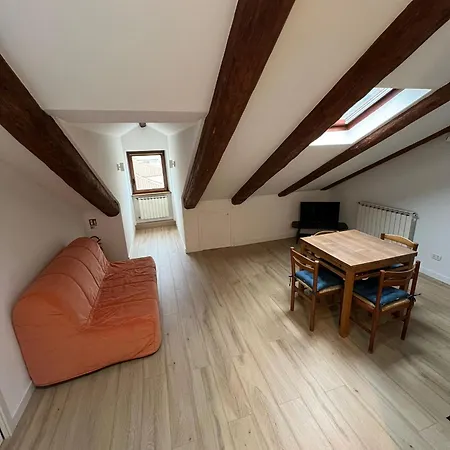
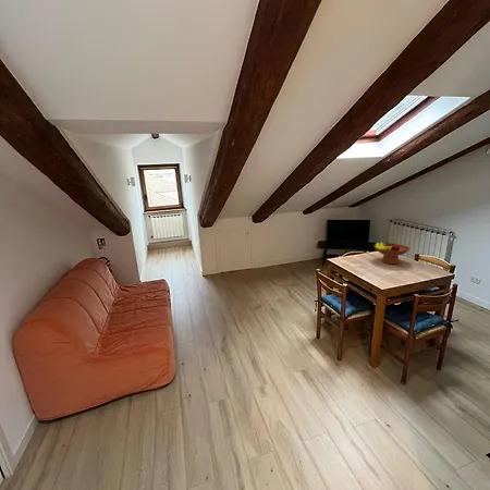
+ fruit bowl (391, 252)
